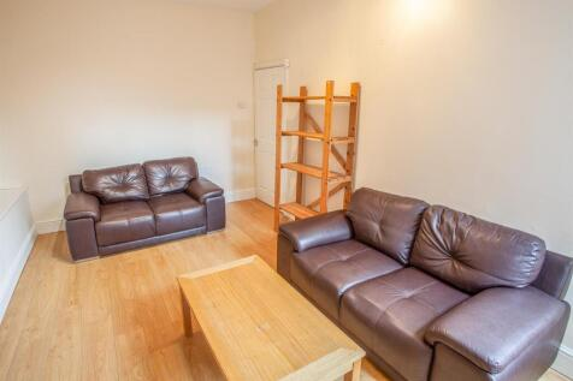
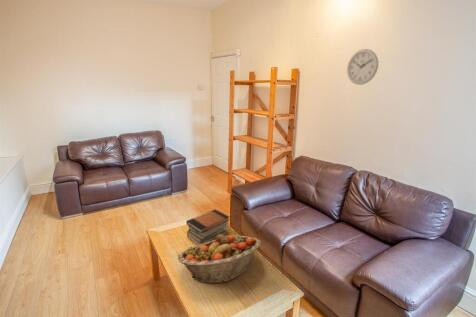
+ fruit basket (220, 254)
+ book stack (208, 226)
+ wall clock (361, 67)
